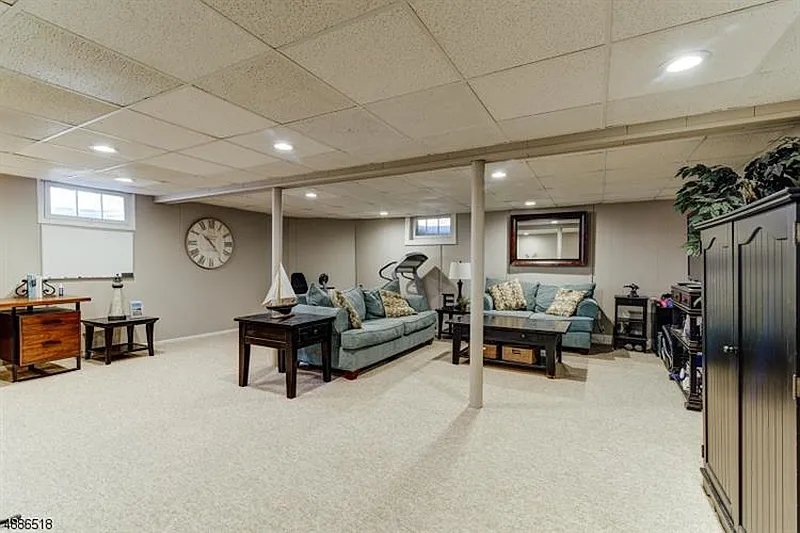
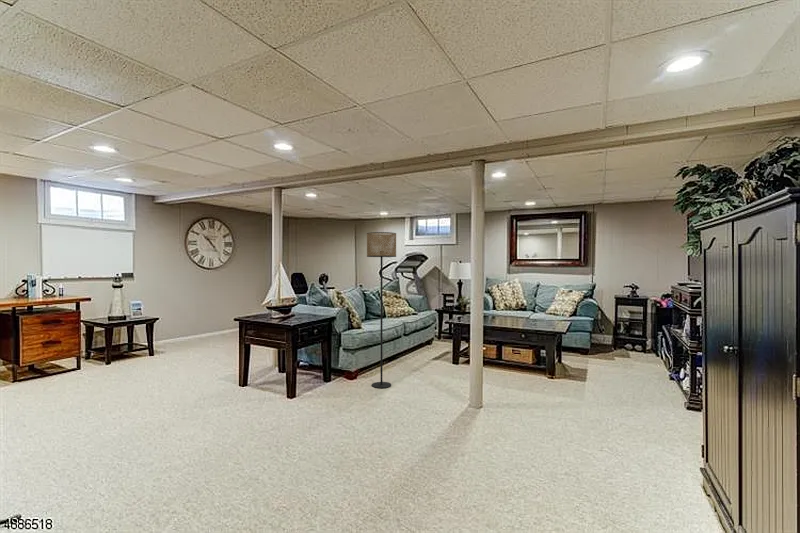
+ floor lamp (381, 309)
